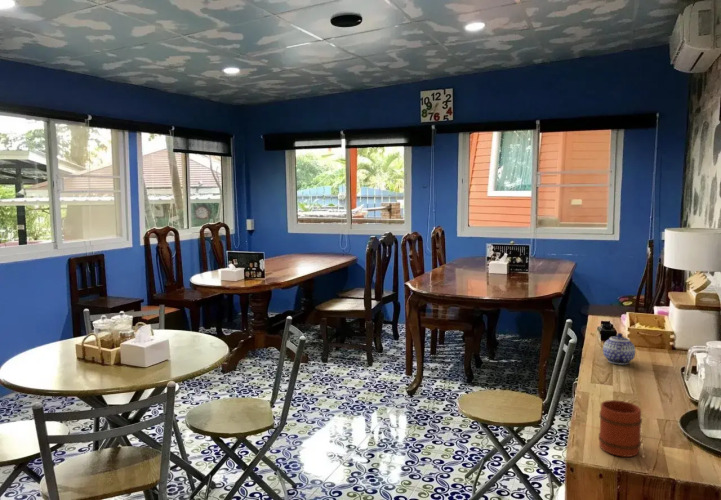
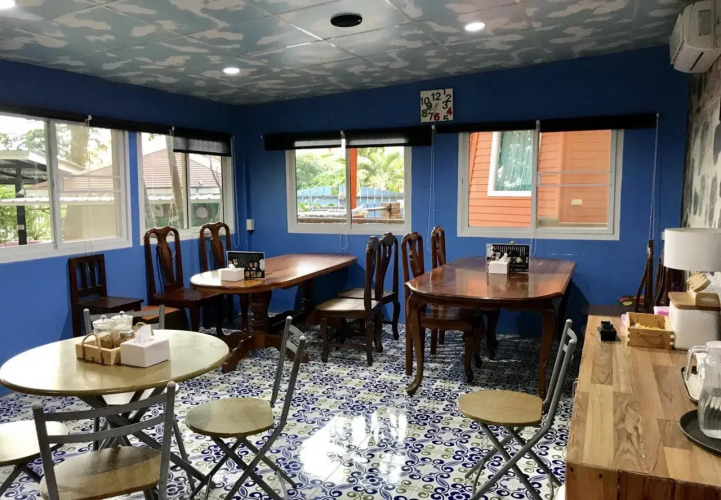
- mug (620, 425)
- teapot (619, 347)
